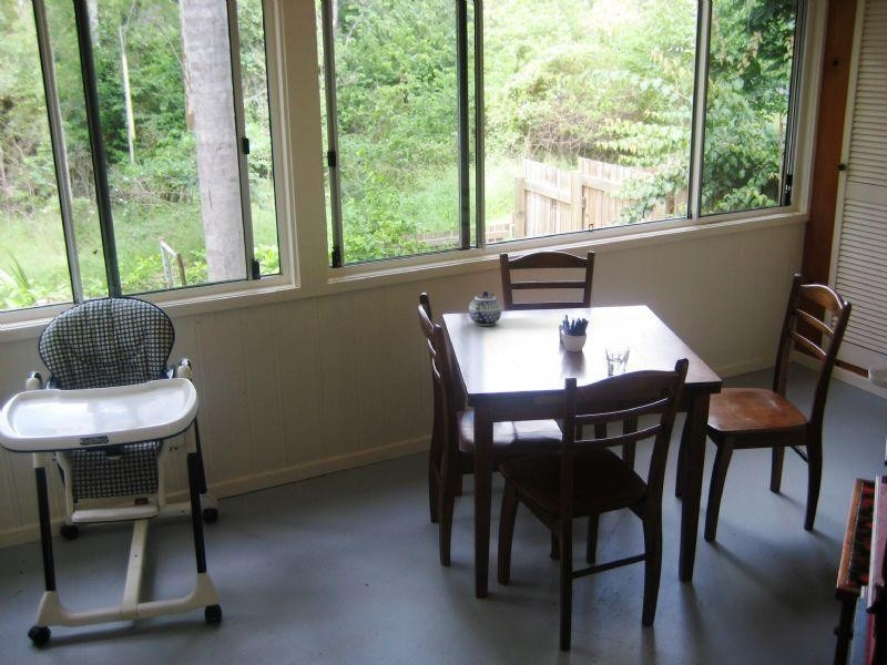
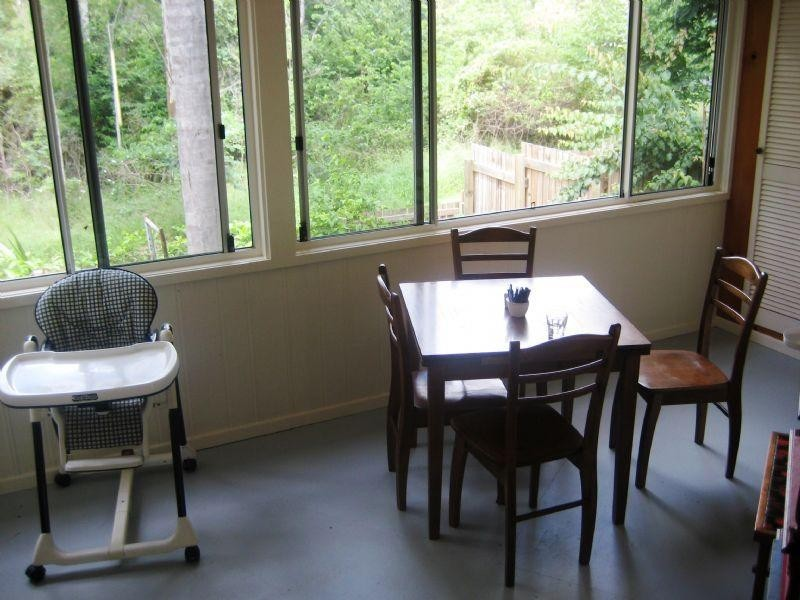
- teapot (485, 307)
